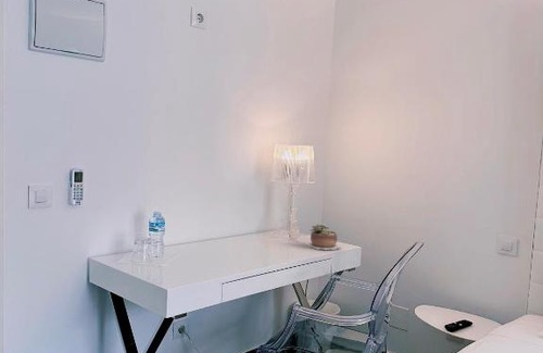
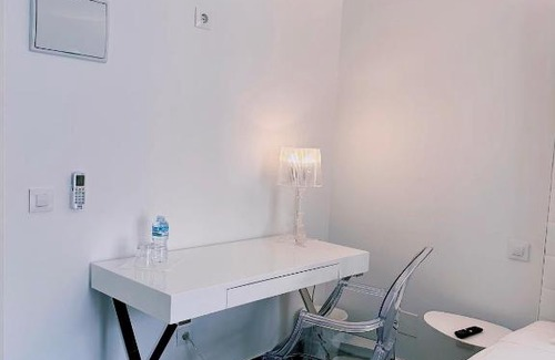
- succulent plant (324, 235)
